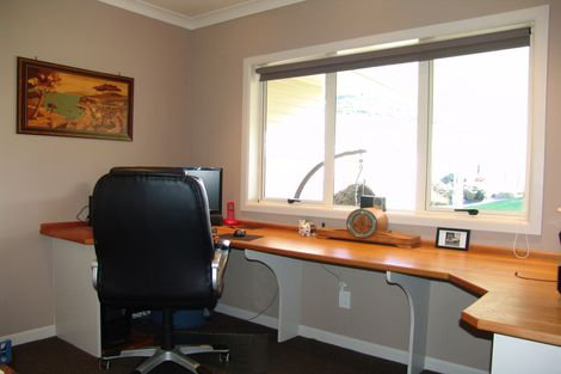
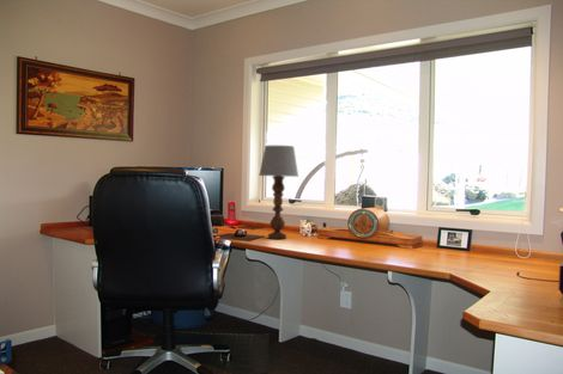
+ table lamp (278, 191)
